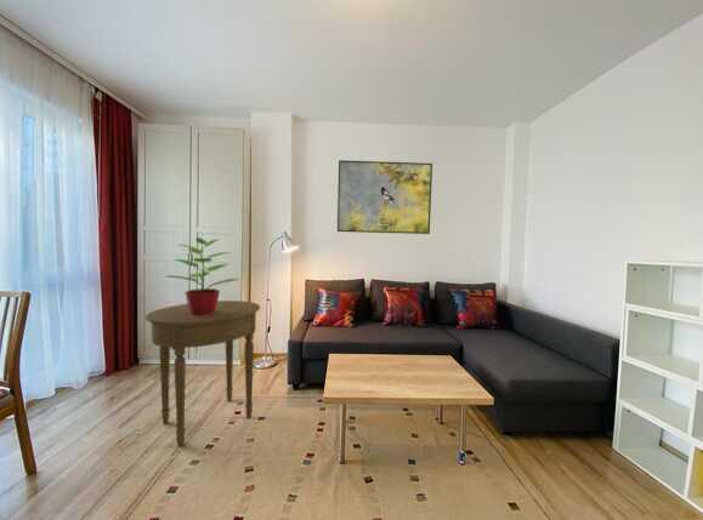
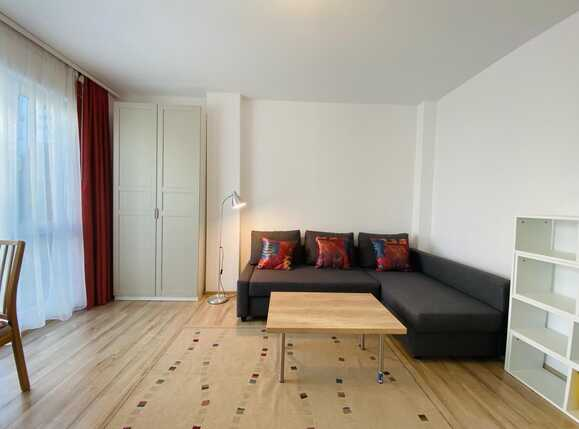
- potted plant (200, 273)
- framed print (384, 198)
- side table (226, 365)
